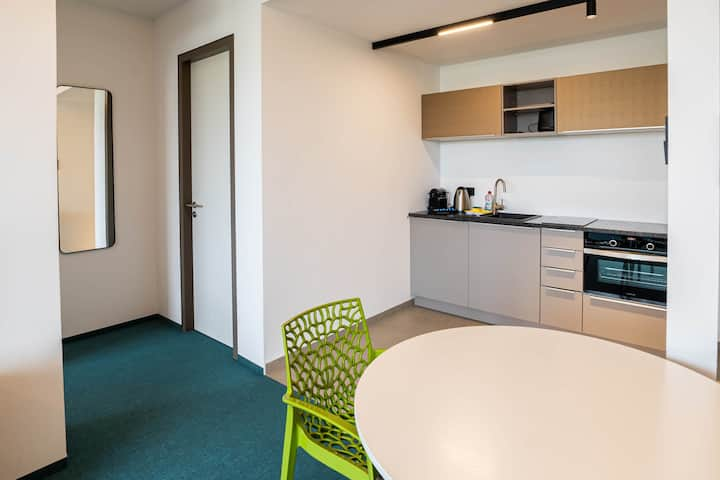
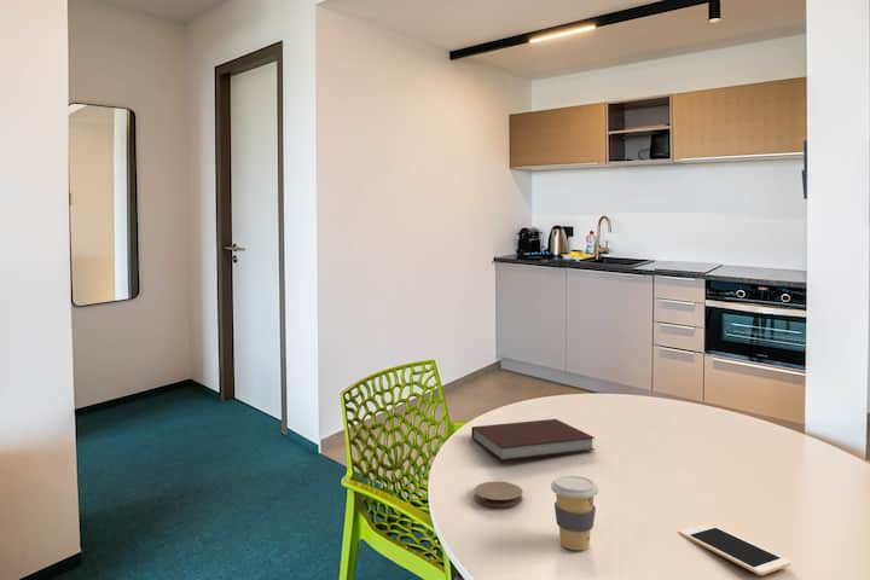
+ cell phone (731, 546)
+ notebook (530, 437)
+ coffee cup (574, 512)
+ coaster (498, 493)
